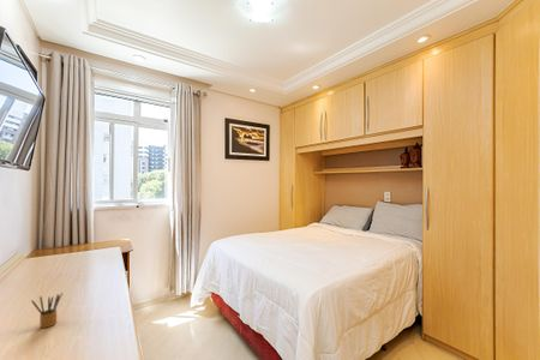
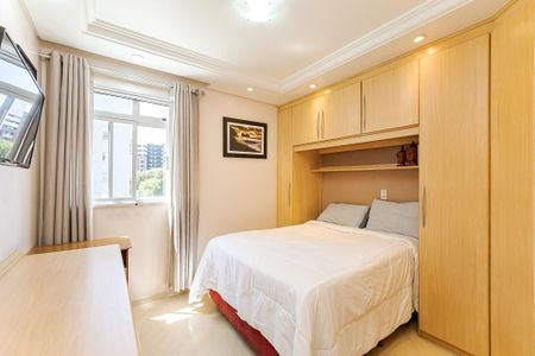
- pencil box (47, 310)
